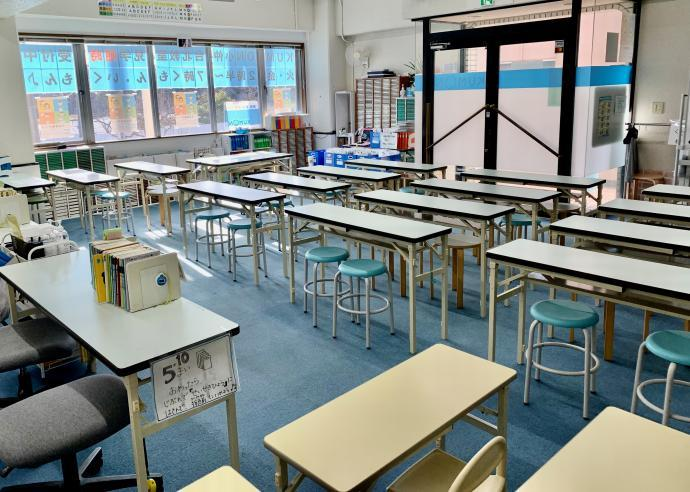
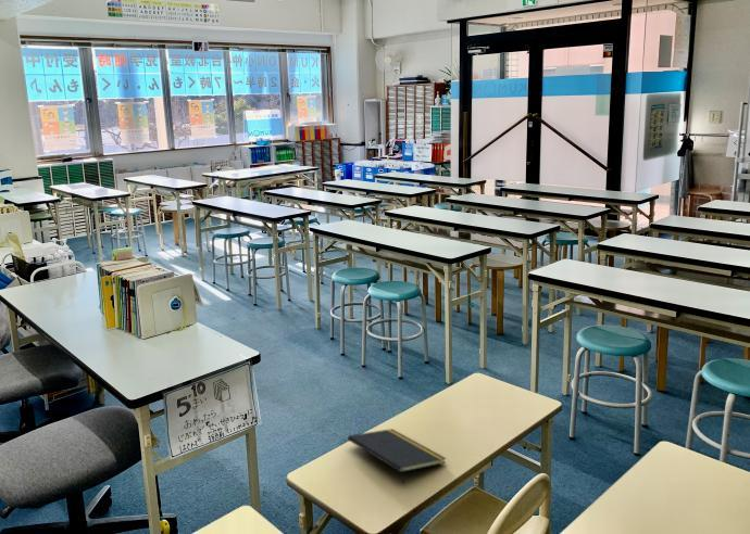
+ notepad (396, 448)
